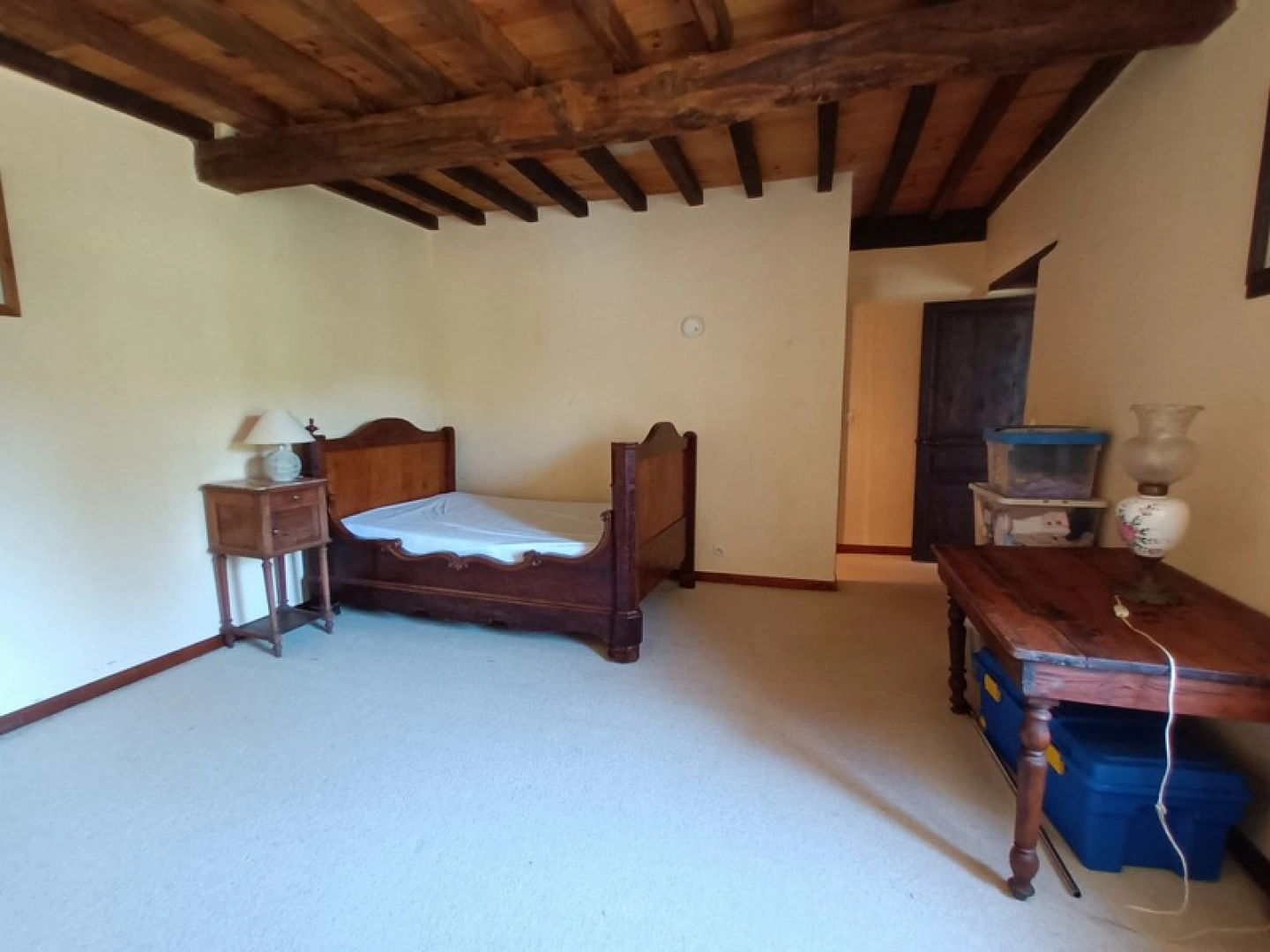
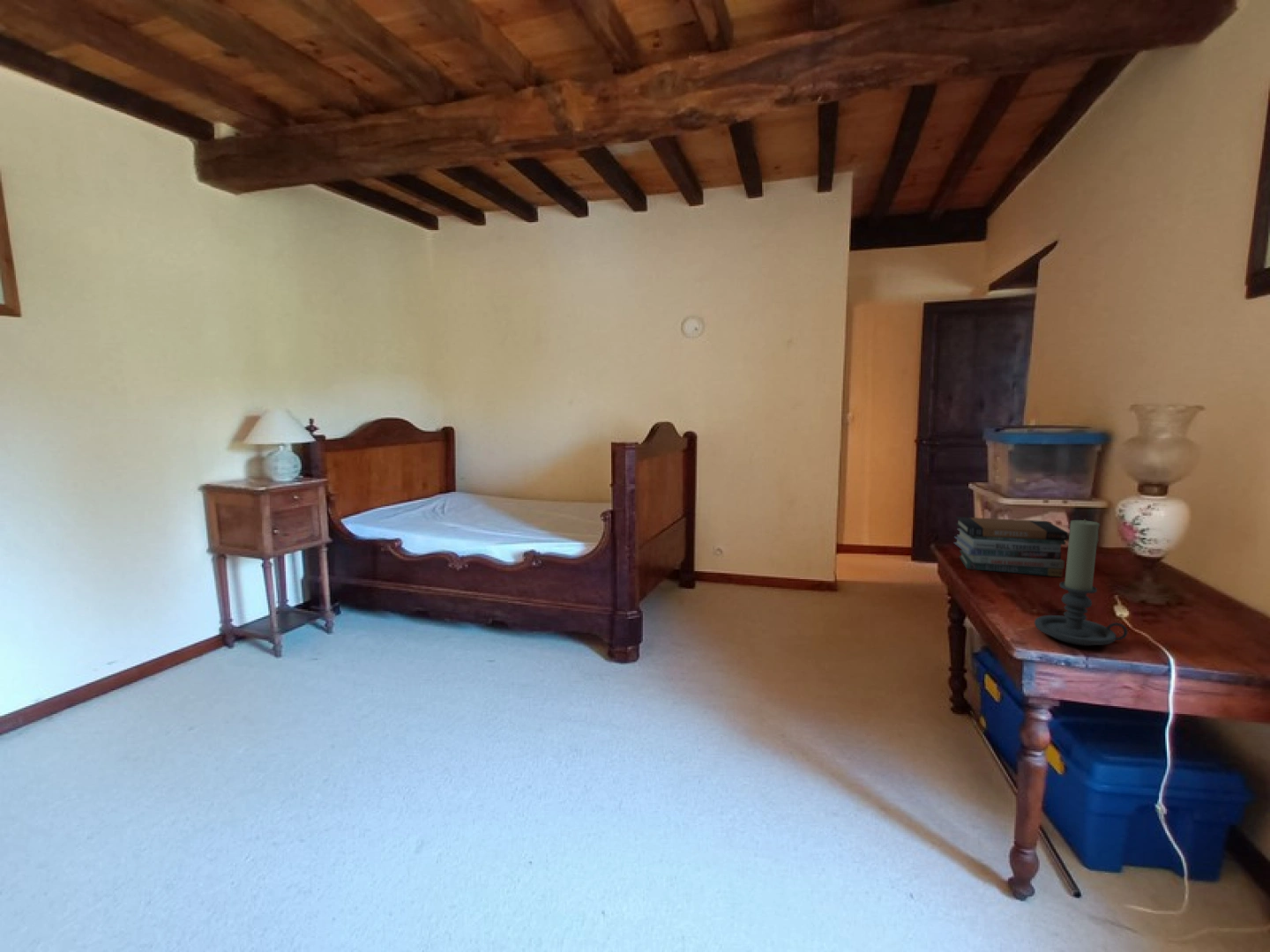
+ candle holder (1087, 579)
+ book stack (1006, 545)
